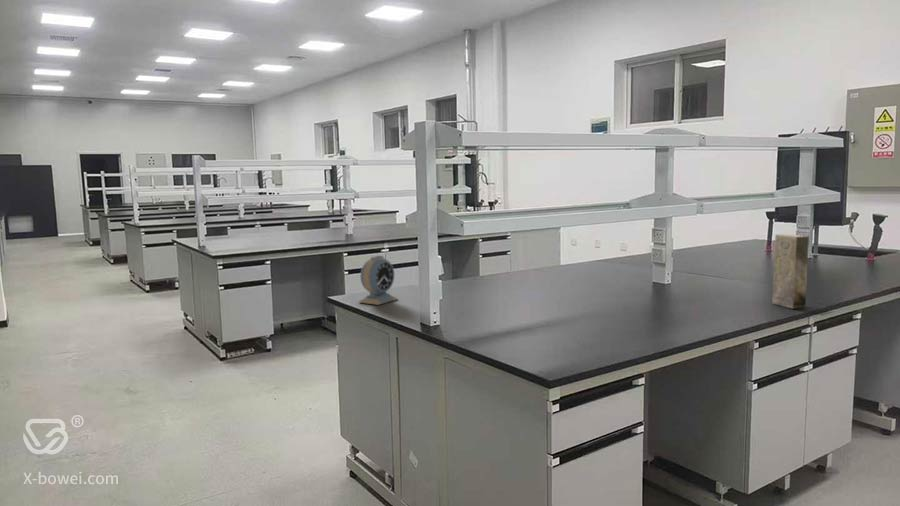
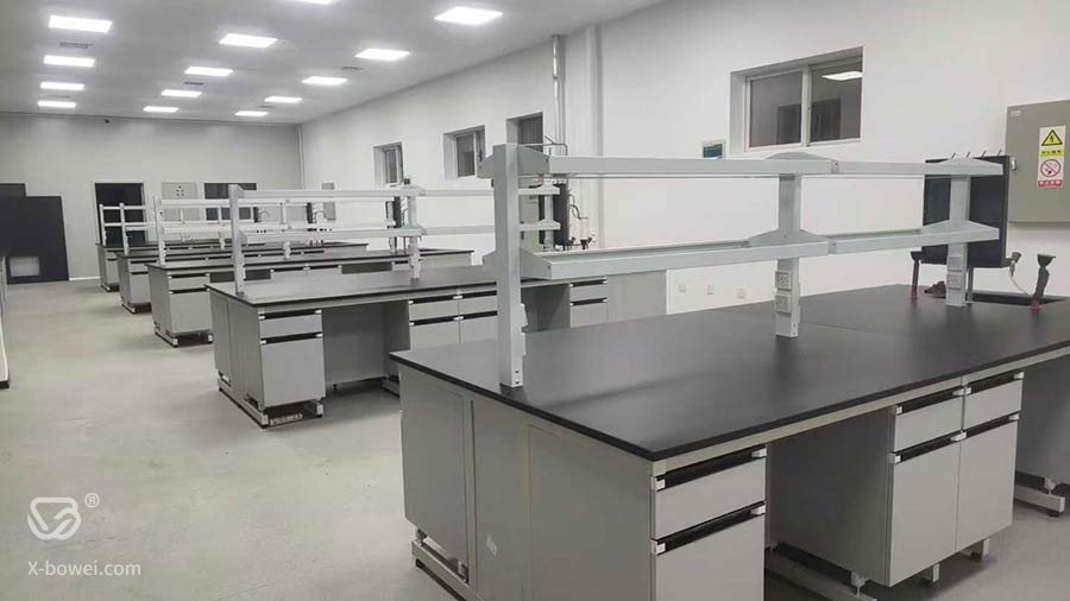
- alarm clock (377, 278)
- box (790, 270)
